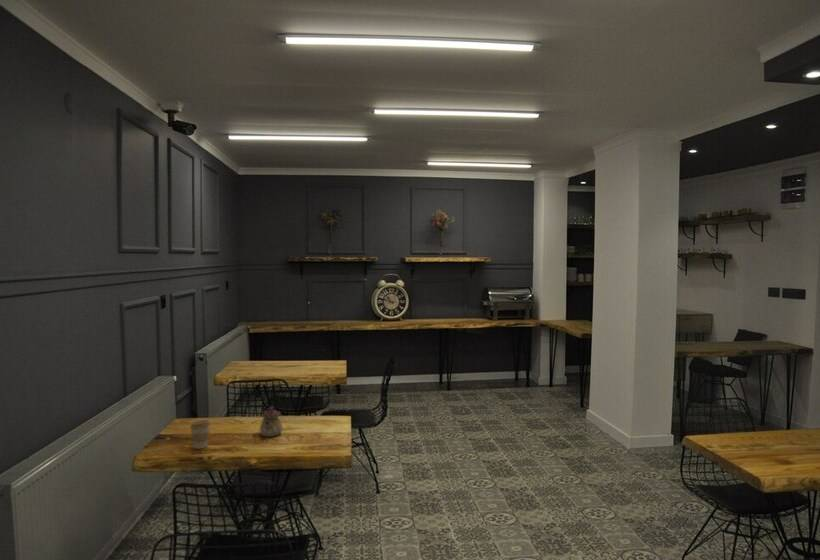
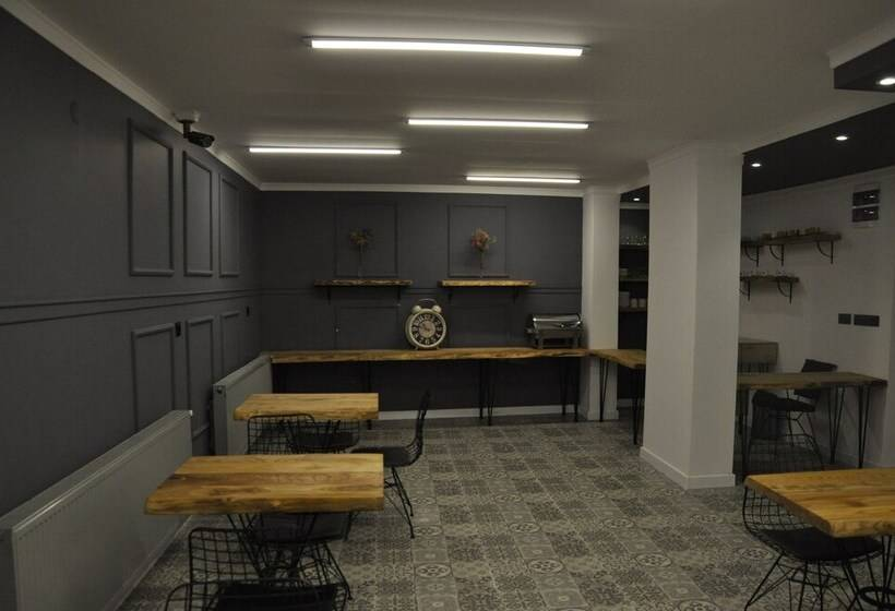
- teapot (271, 419)
- coffee cup (200, 433)
